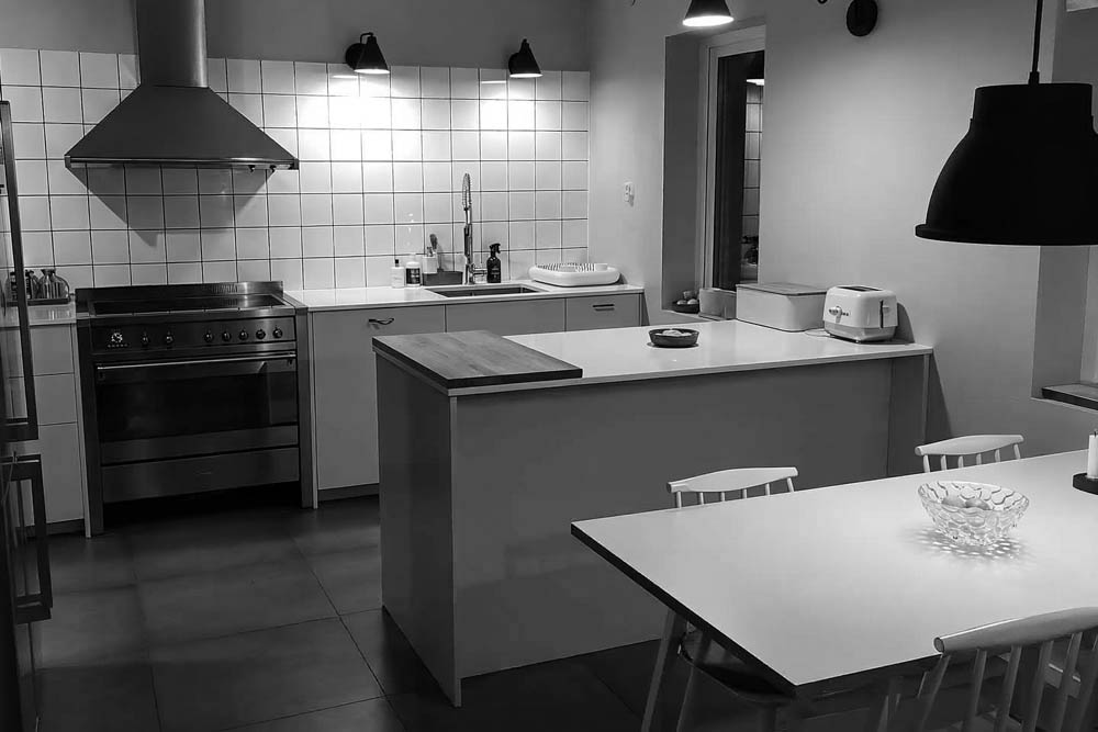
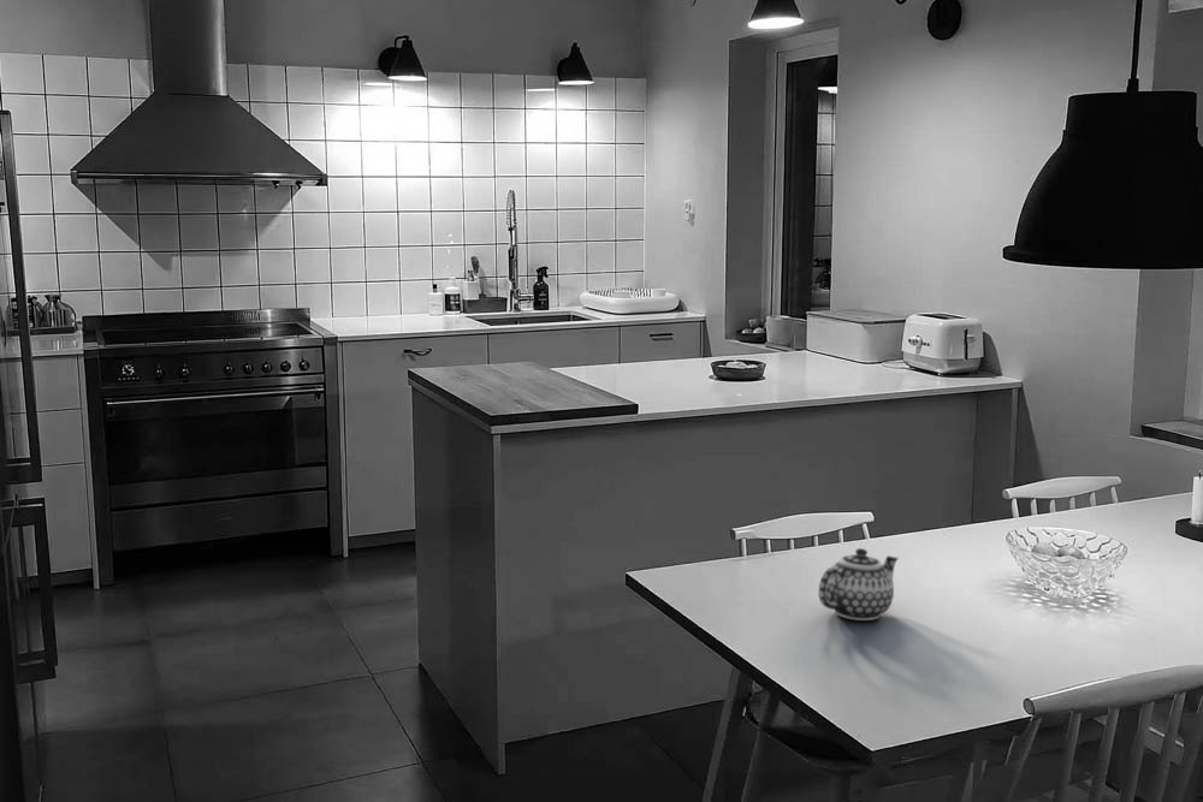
+ teapot (859, 581)
